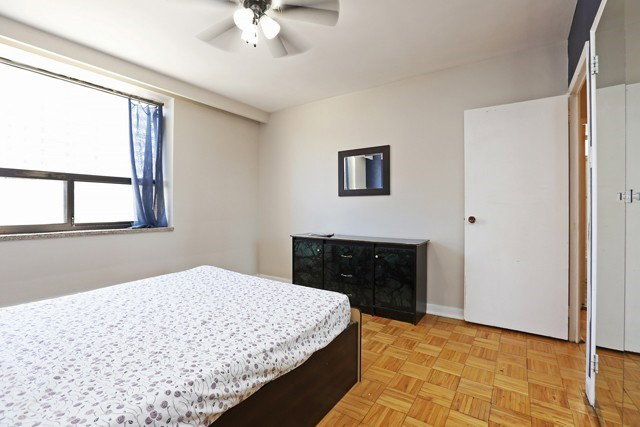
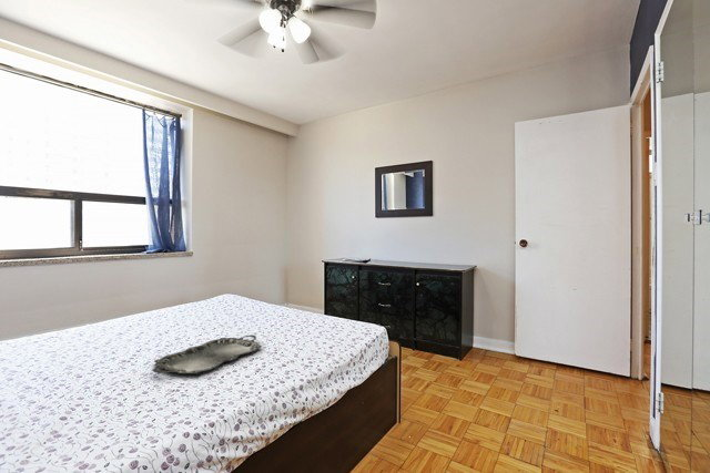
+ serving tray (211, 352)
